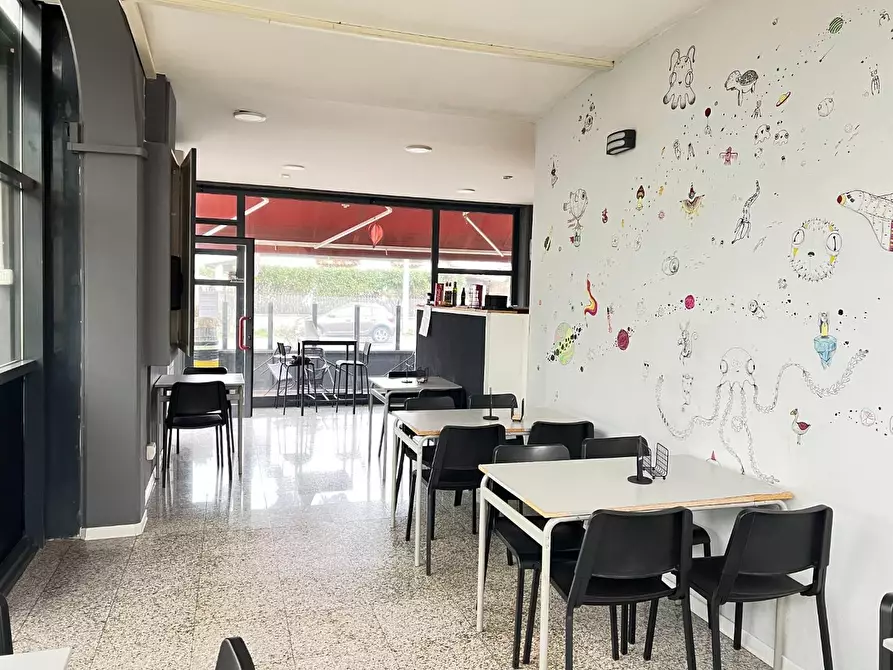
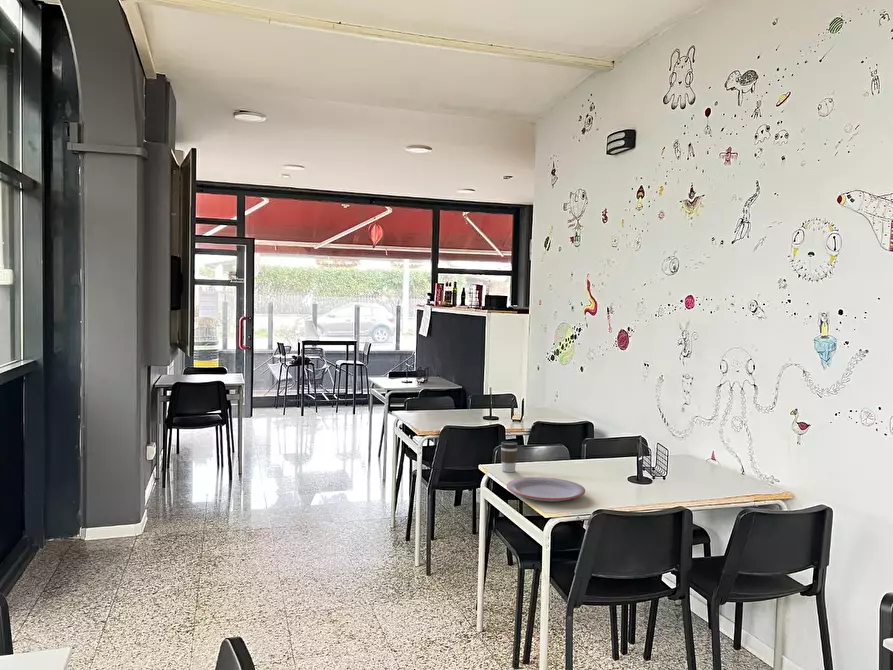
+ plate (545, 490)
+ coffee cup (508, 456)
